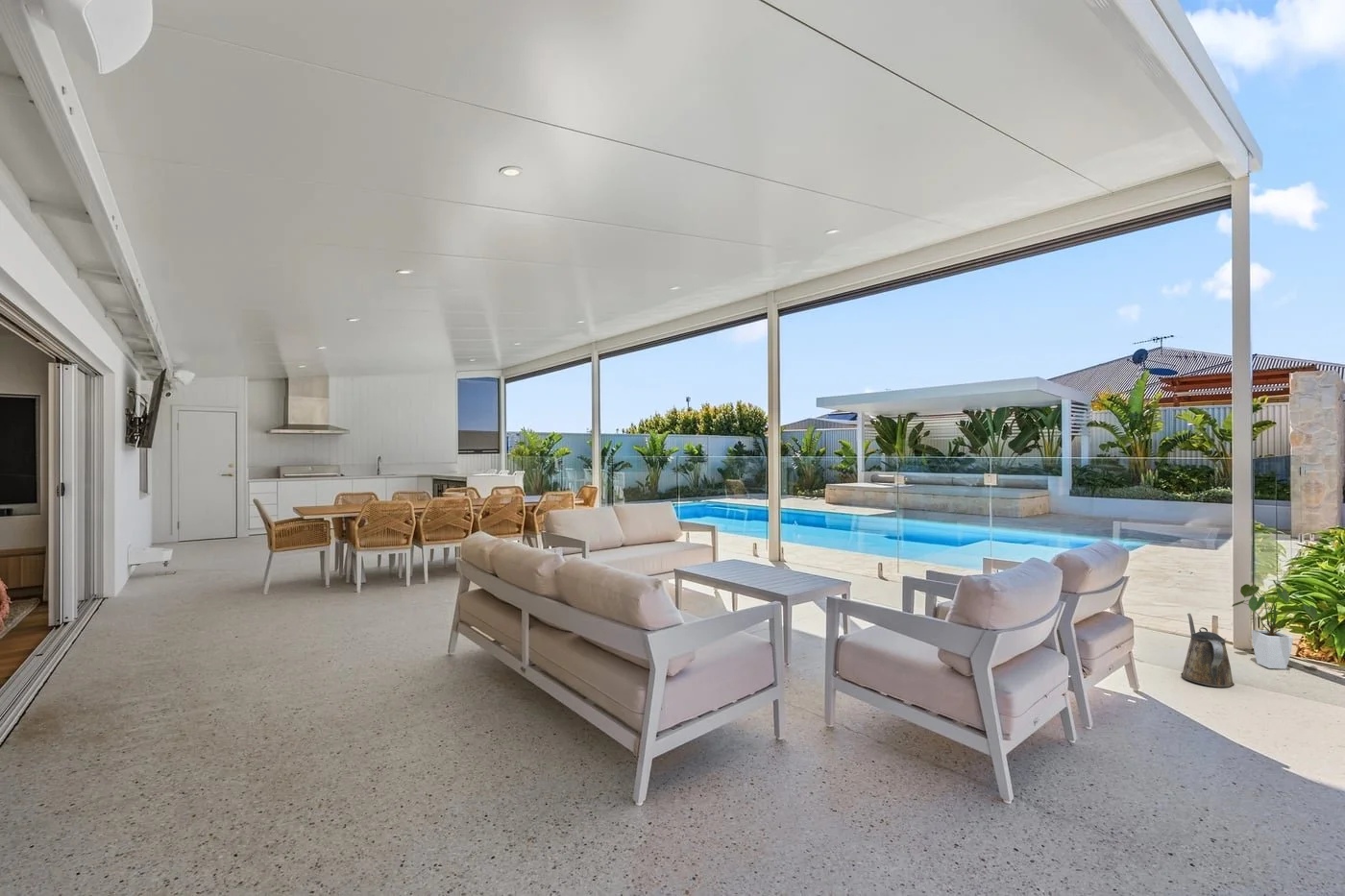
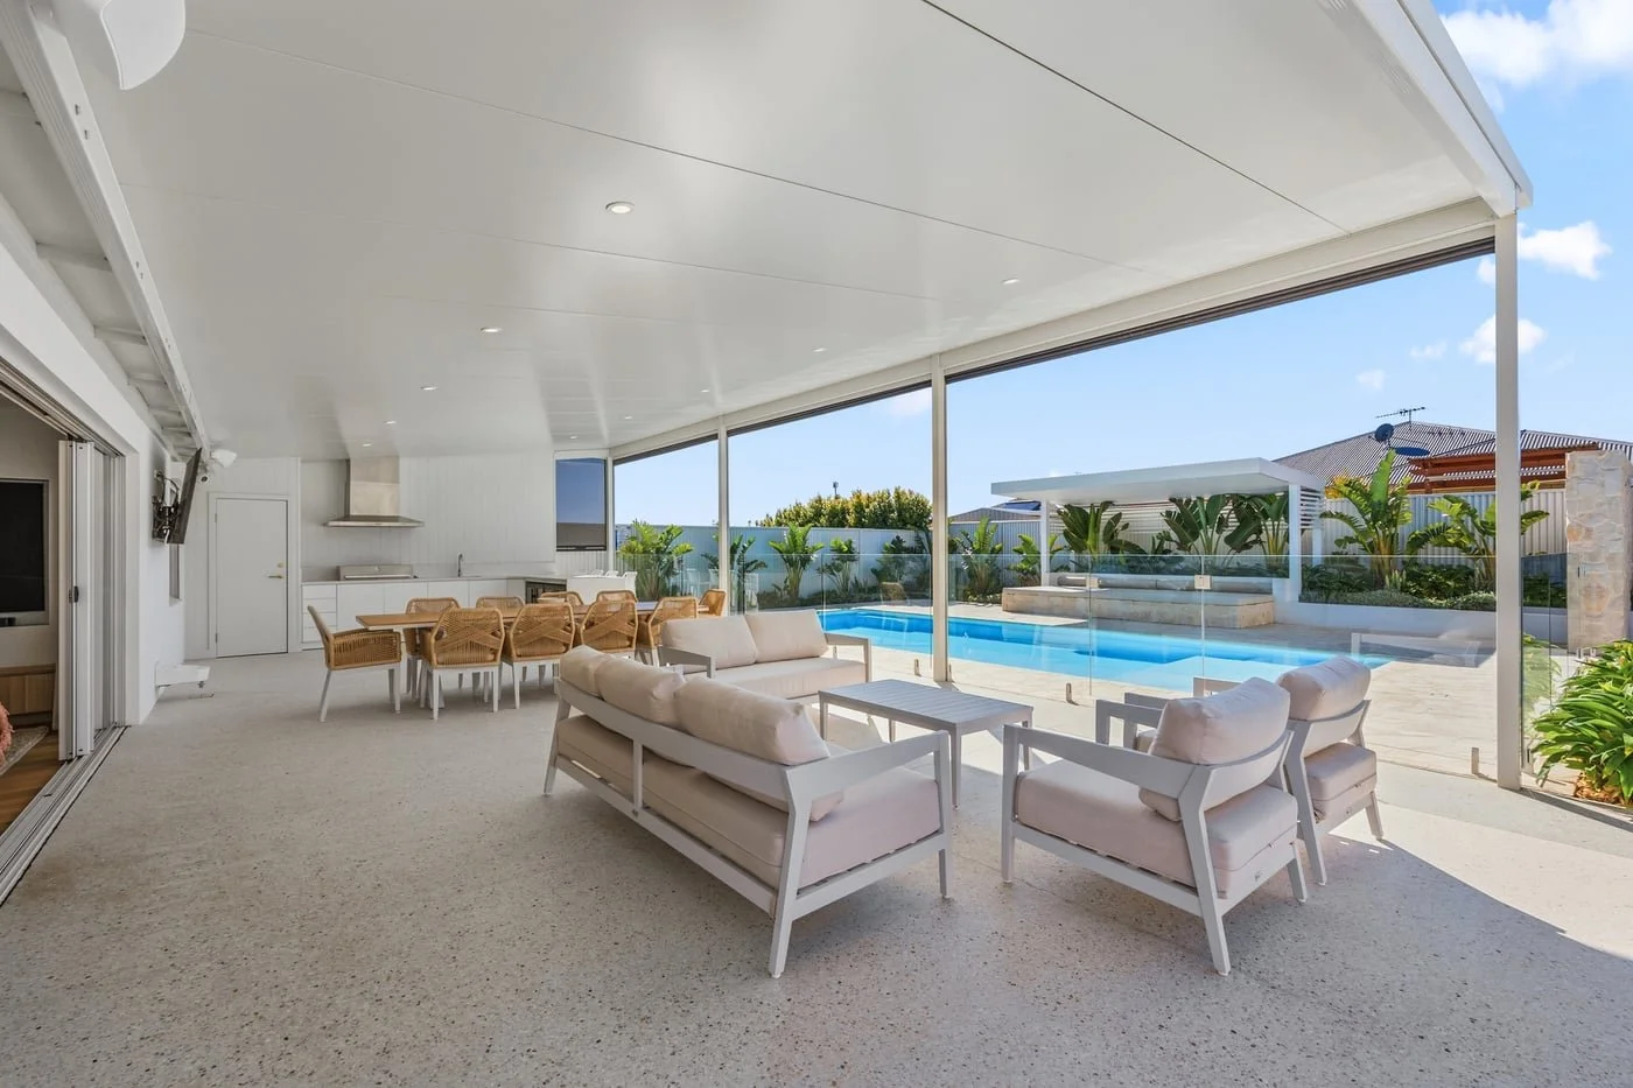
- watering can (1202, 649)
- house plant (1278, 624)
